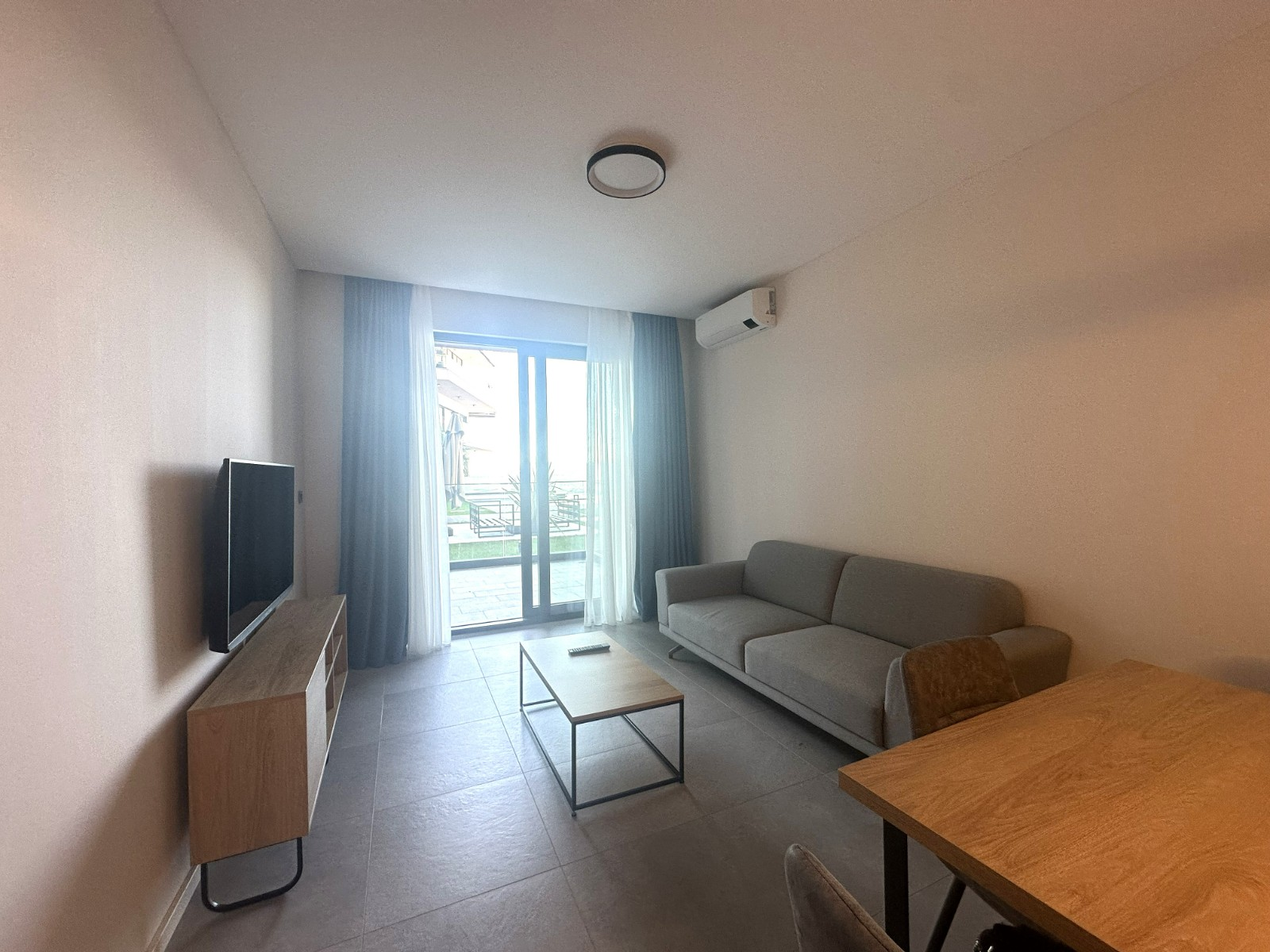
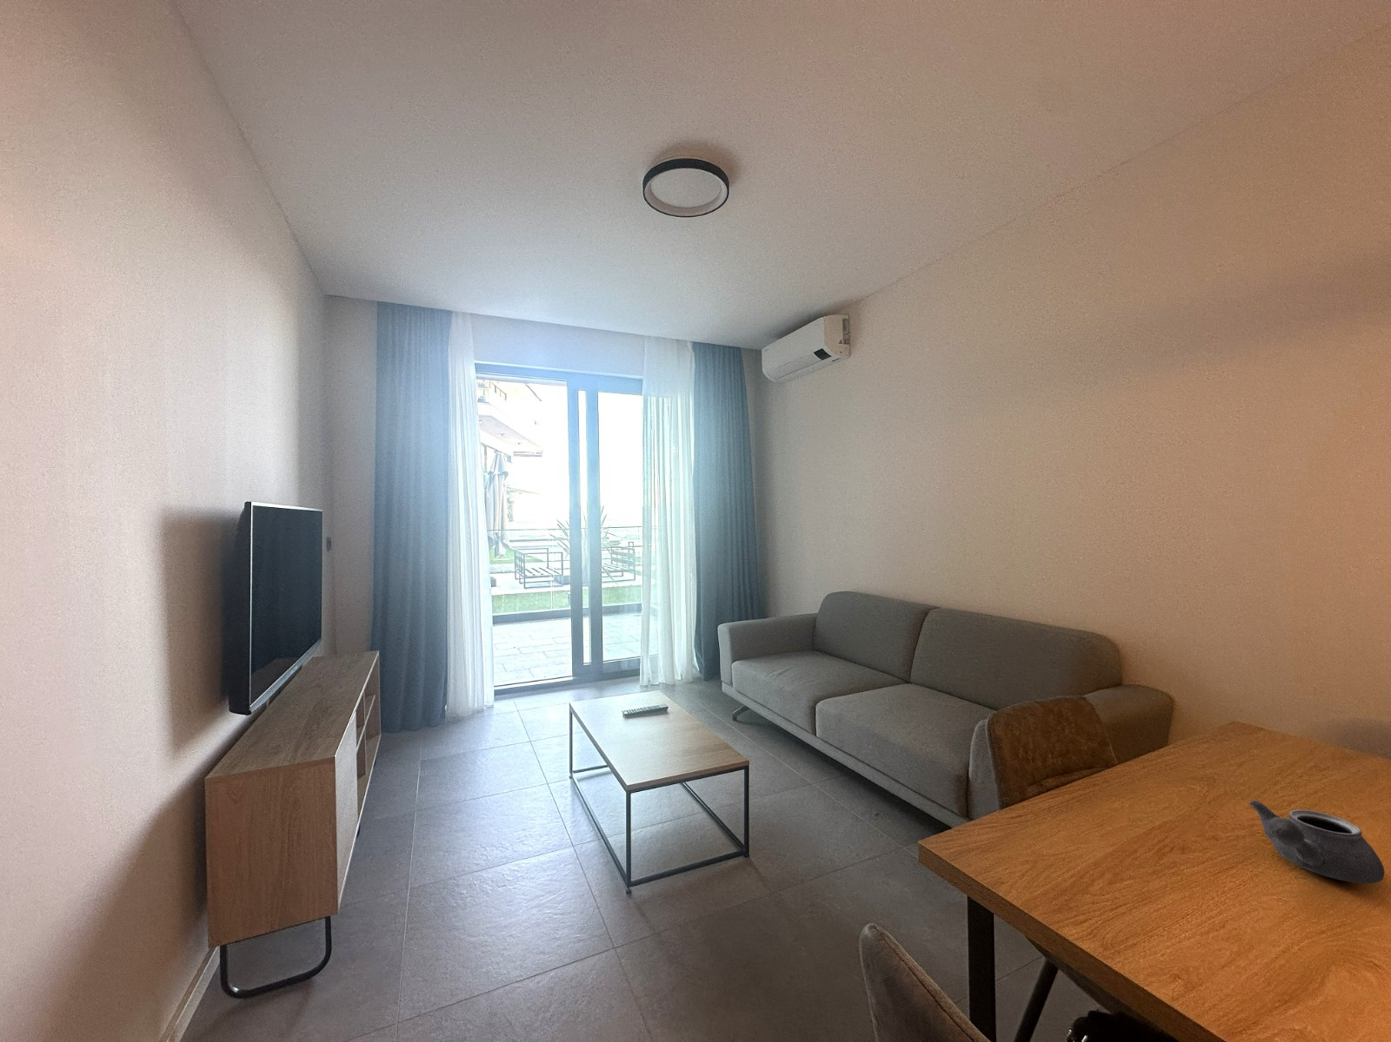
+ teapot (1304, 837)
